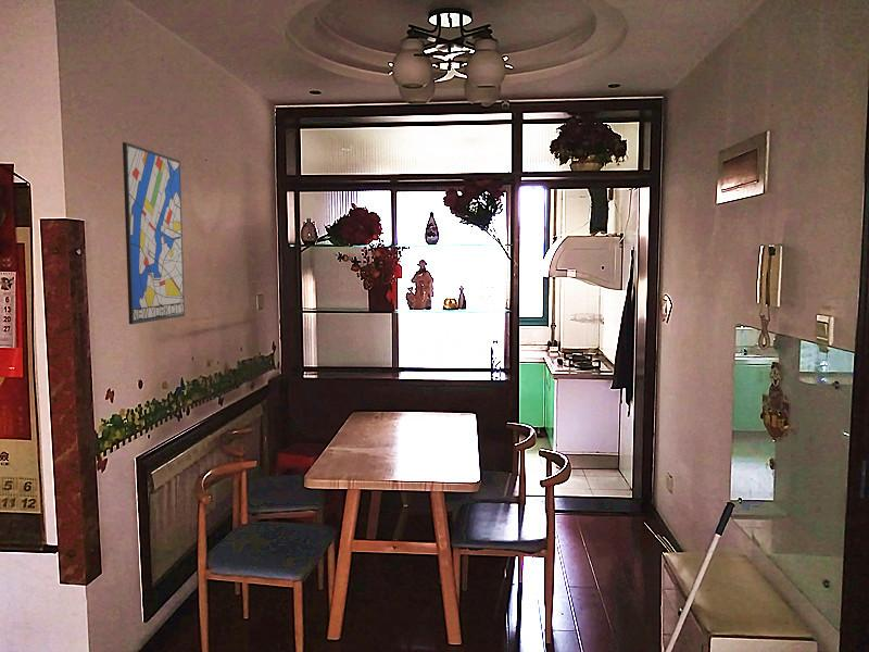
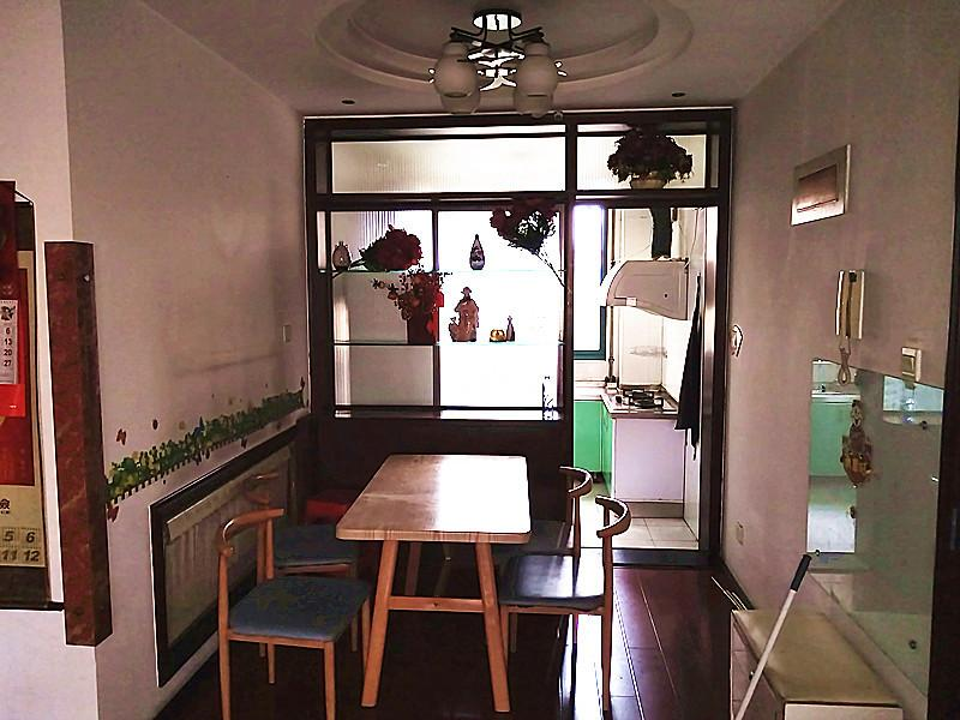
- wall art (155, 237)
